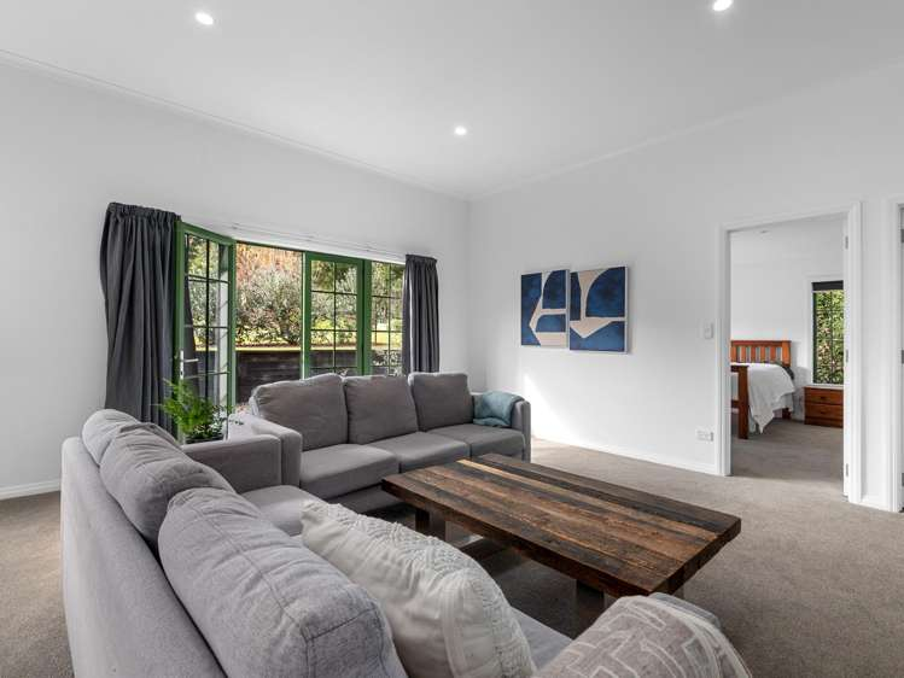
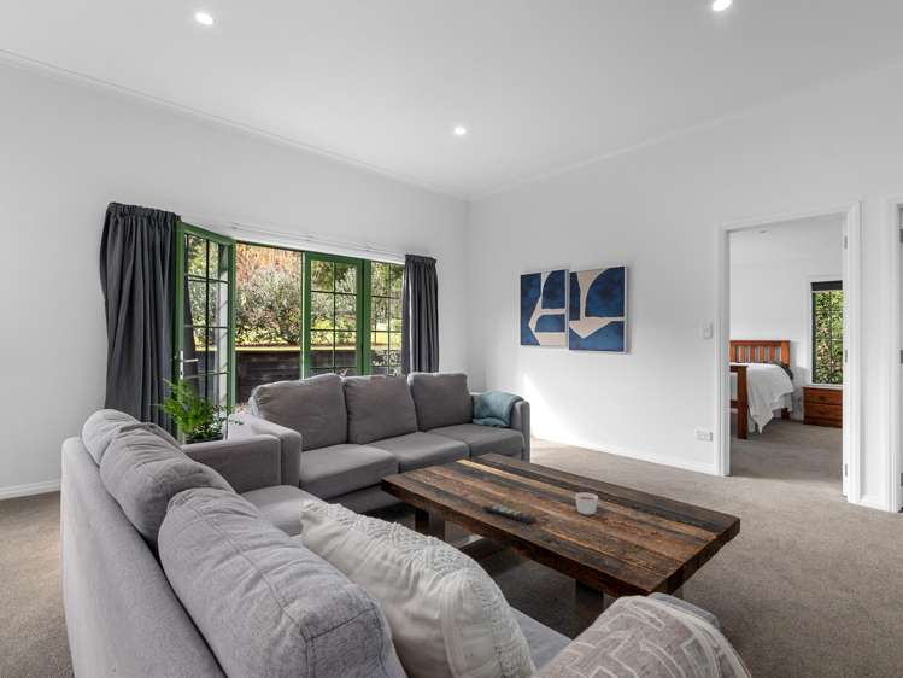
+ remote control (509, 513)
+ candle (586, 503)
